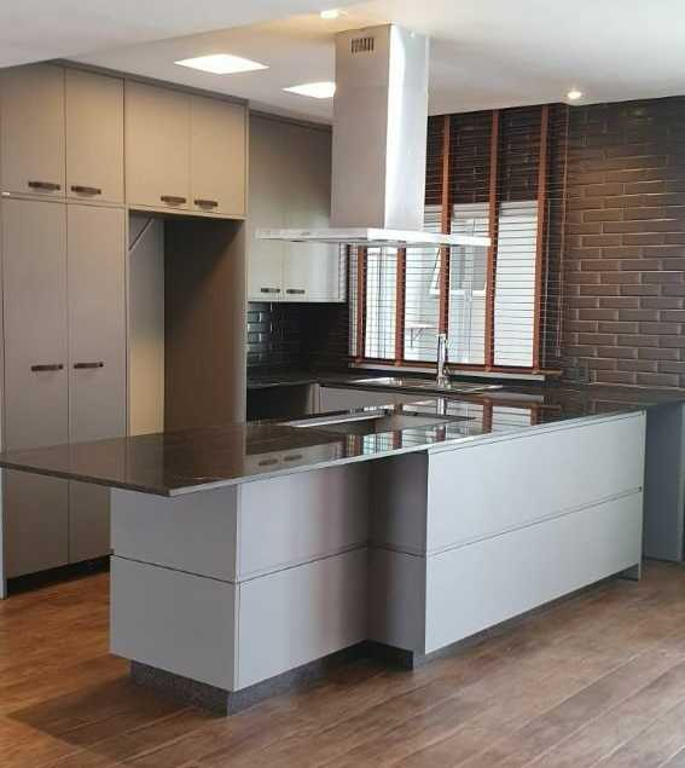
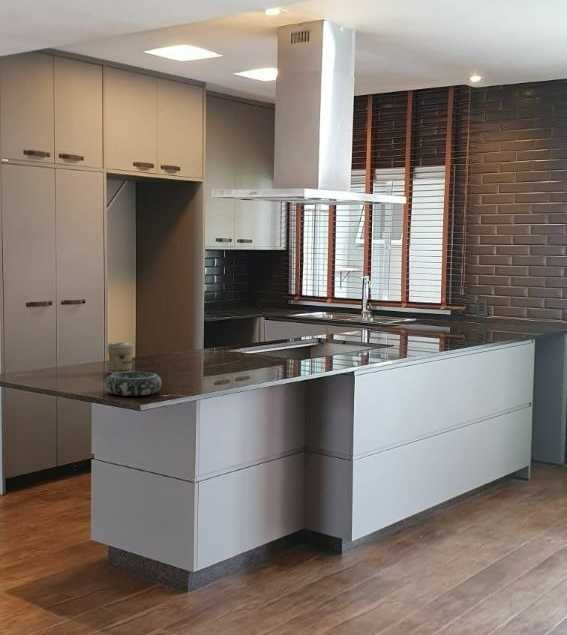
+ decorative bowl (133, 383)
+ jar (120, 358)
